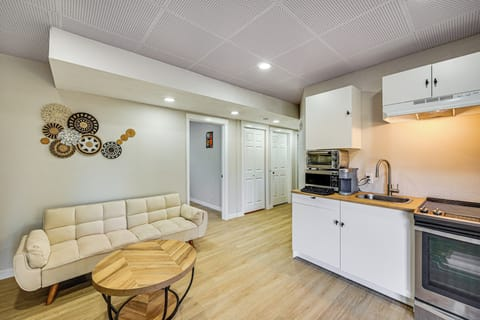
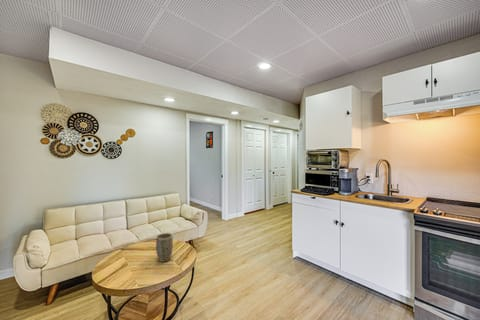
+ plant pot (164, 247)
